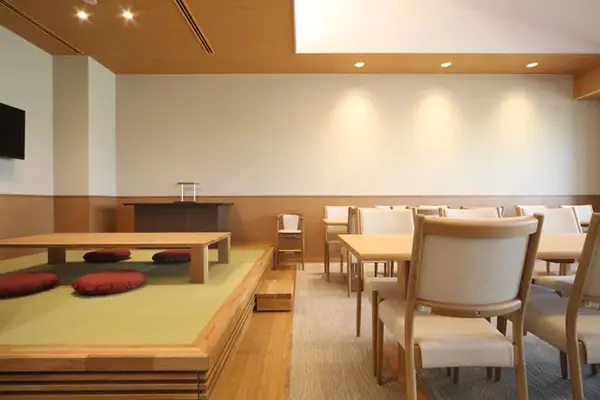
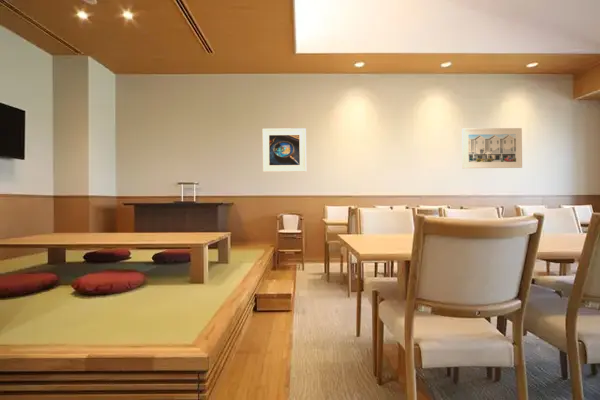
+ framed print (284, 150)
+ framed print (491, 148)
